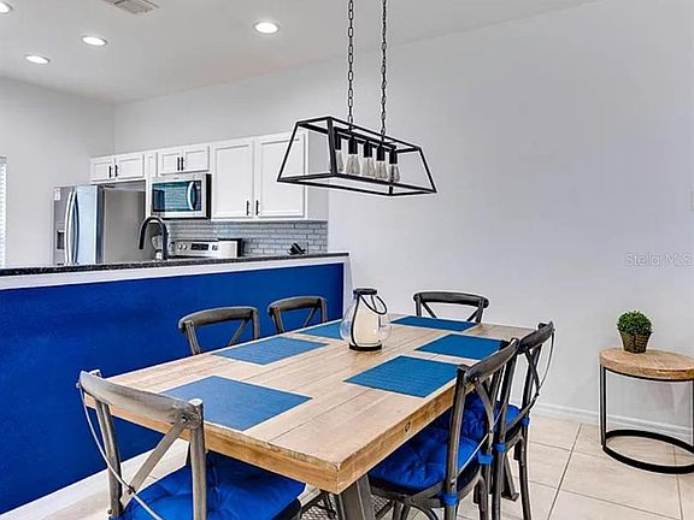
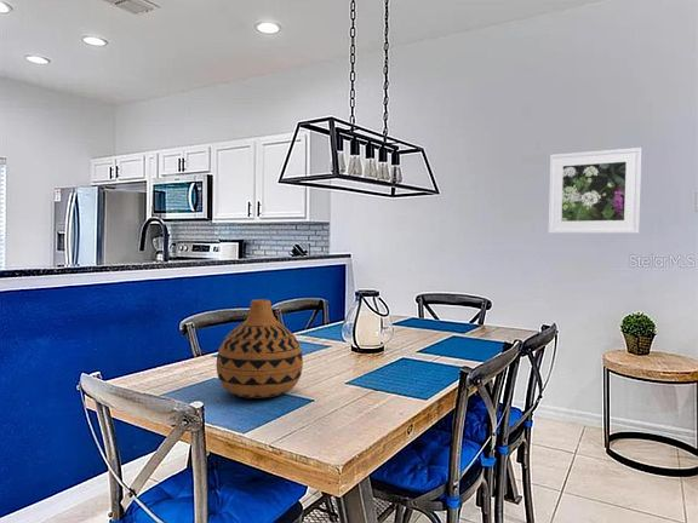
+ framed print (593, 192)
+ vase (259, 345)
